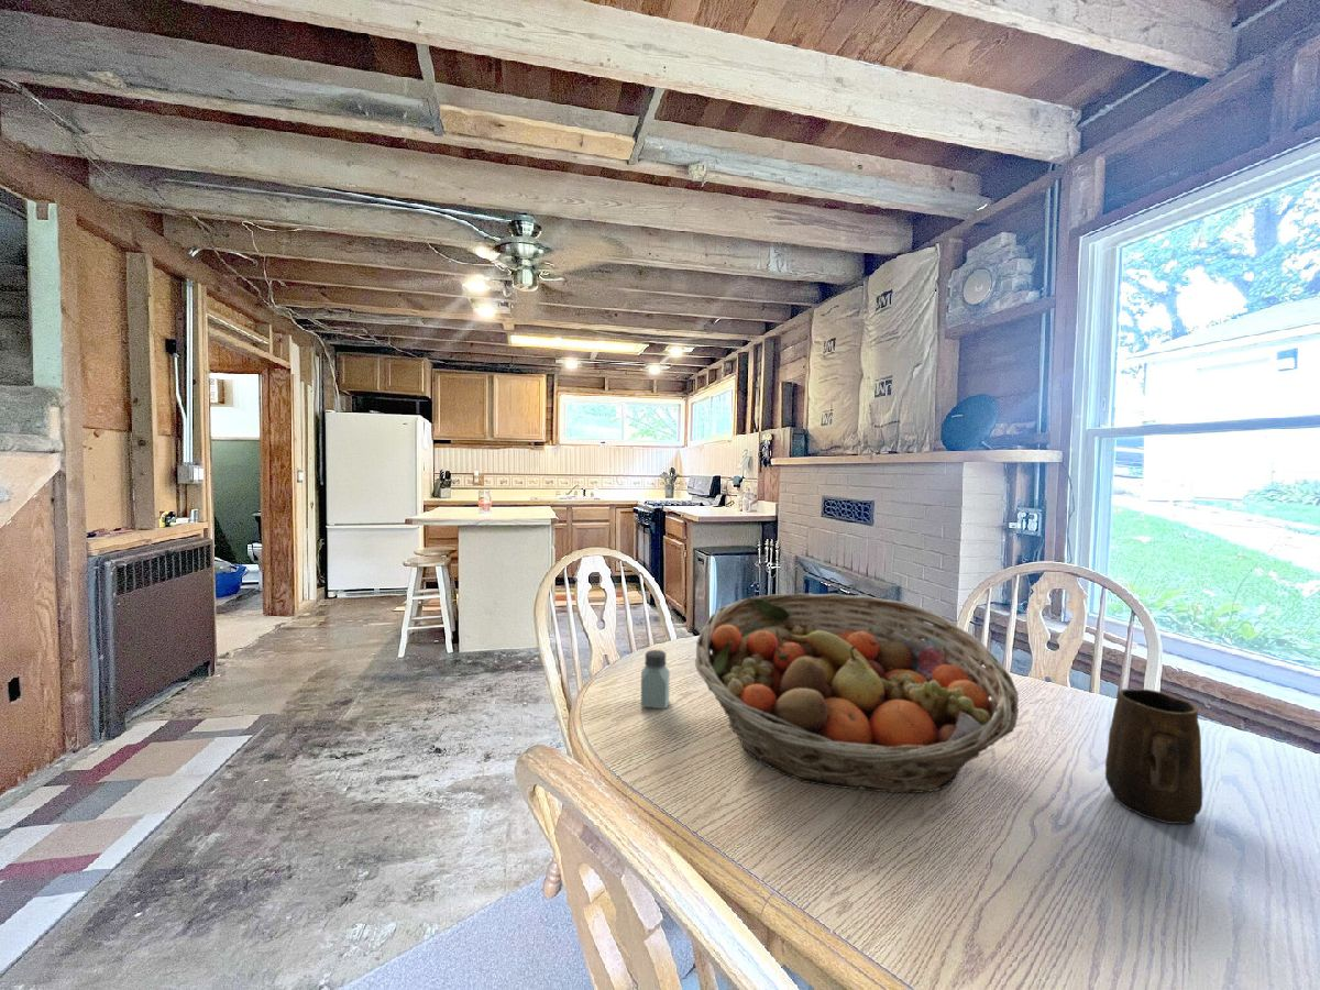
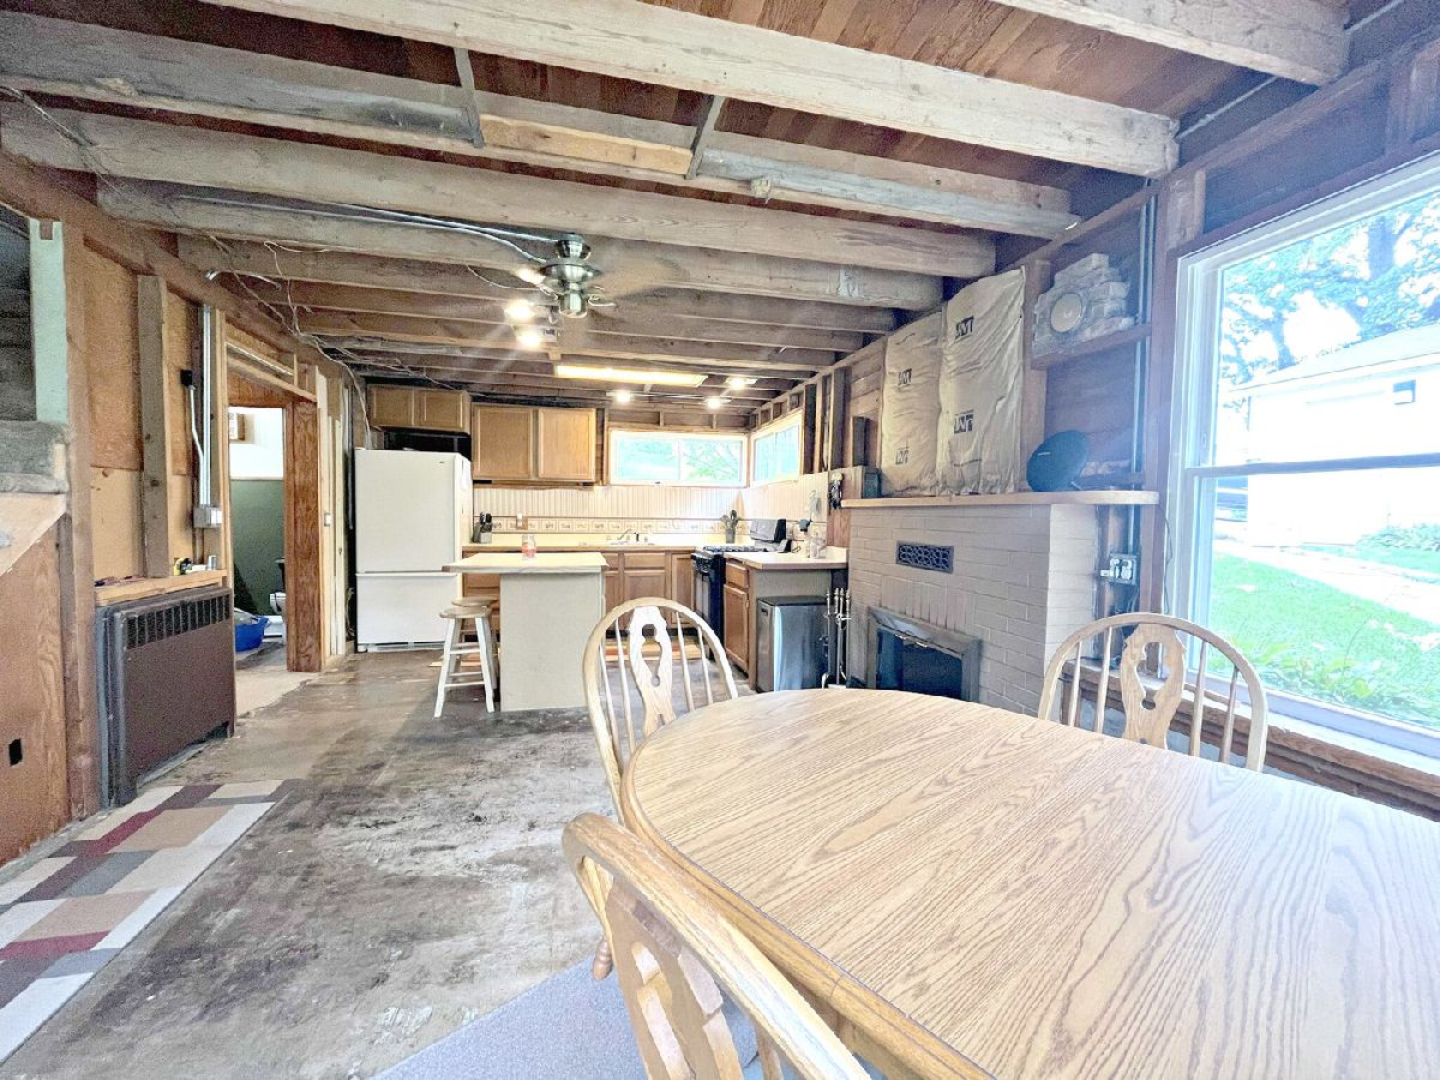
- saltshaker (654, 678)
- mug (1154, 754)
- fruit basket (840, 678)
